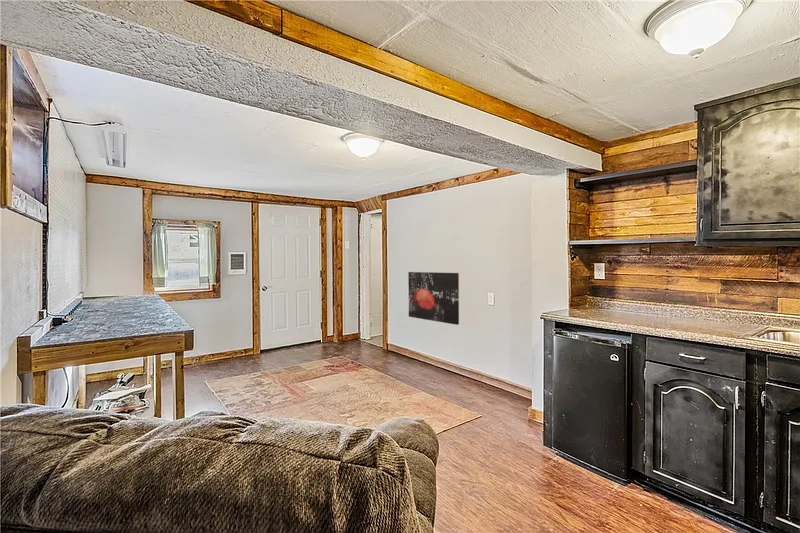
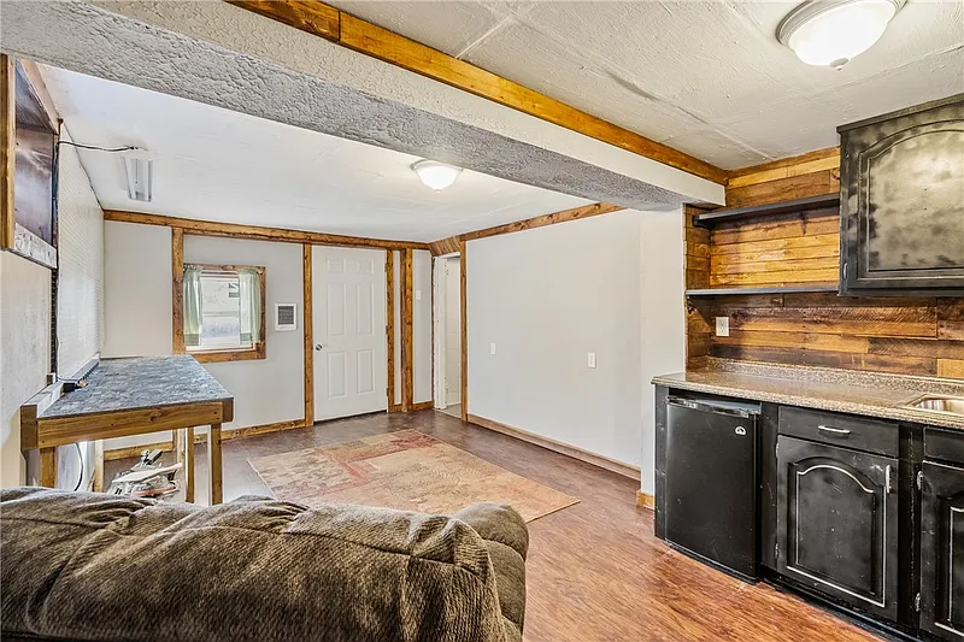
- wall art (431, 296)
